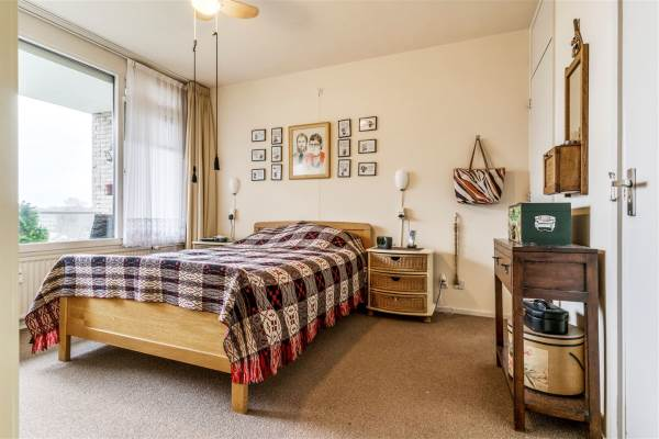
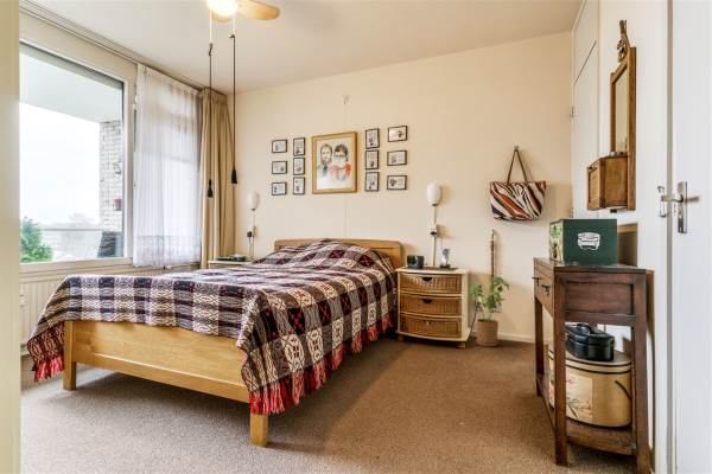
+ house plant (490, 308)
